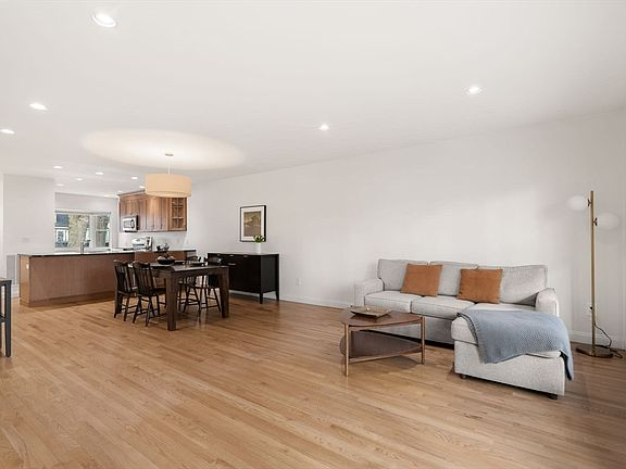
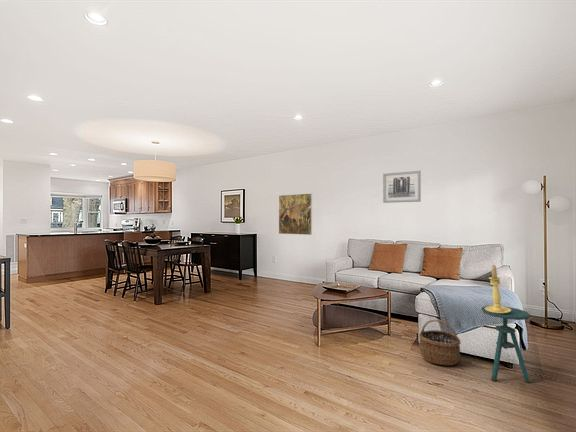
+ side table (505, 343)
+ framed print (294, 214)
+ wall art (401, 187)
+ candle holder (497, 288)
+ wicker basket (439, 339)
